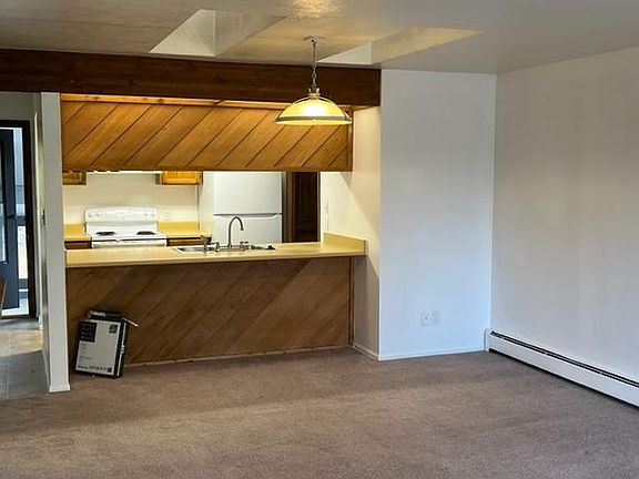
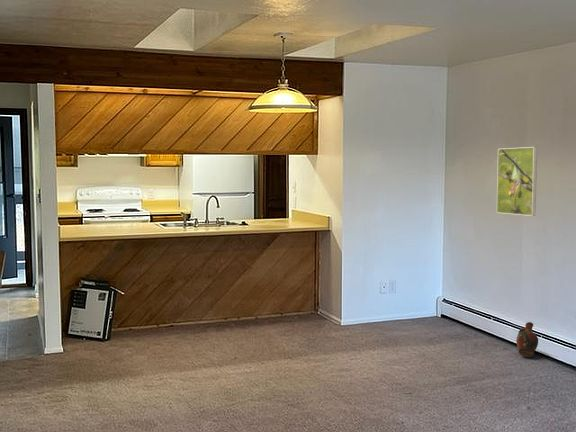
+ ceramic jug (526, 339)
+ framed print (516, 181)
